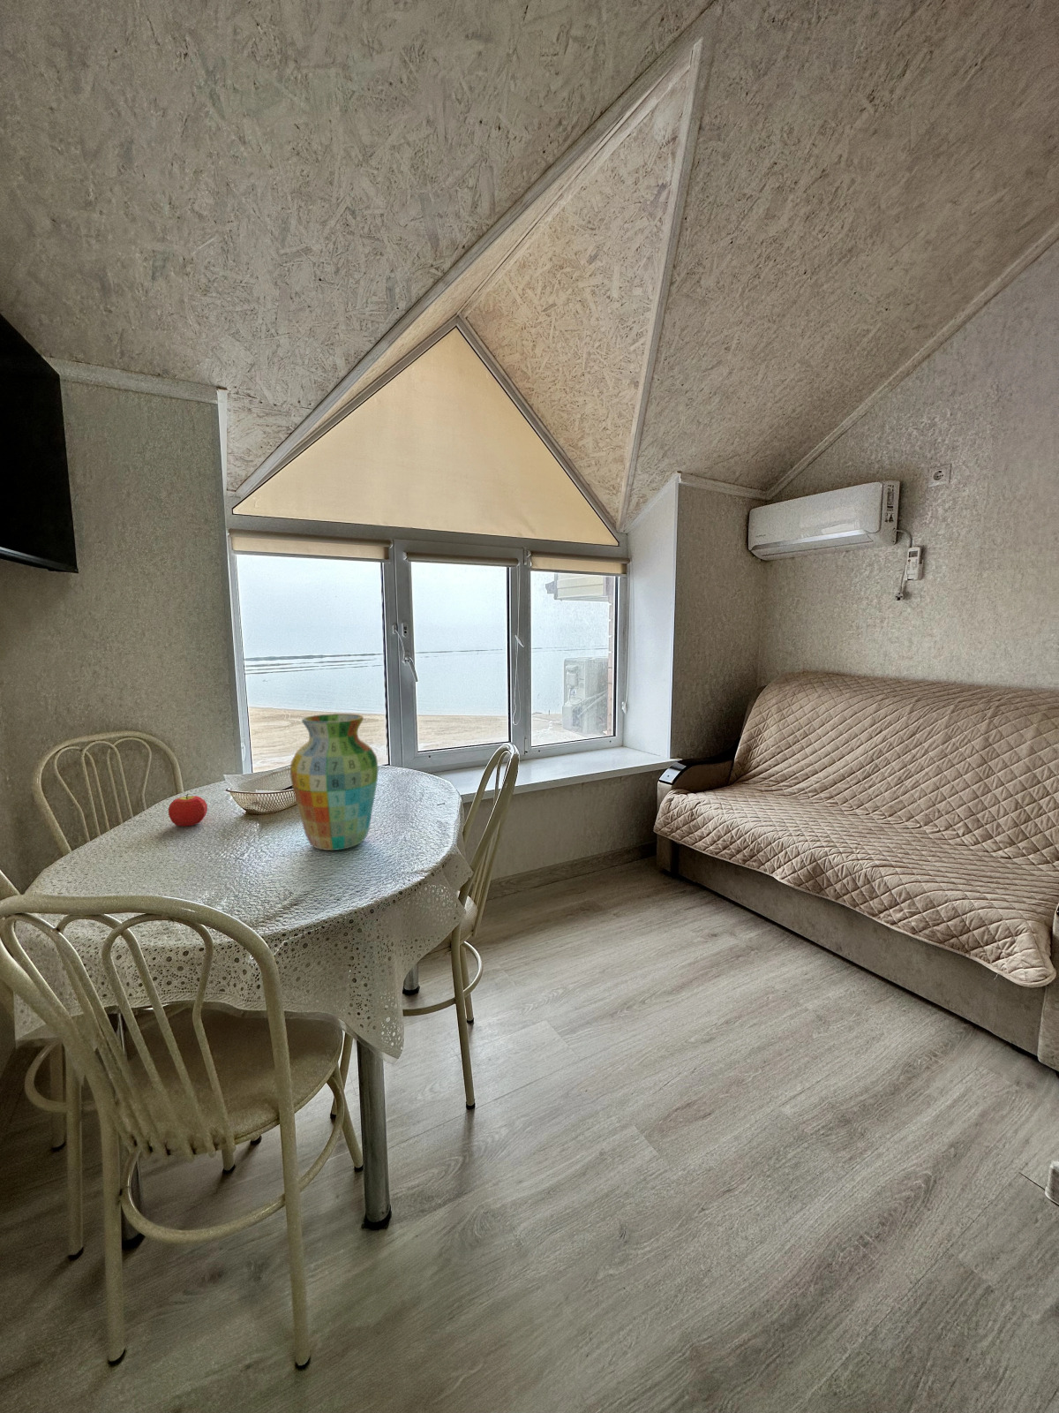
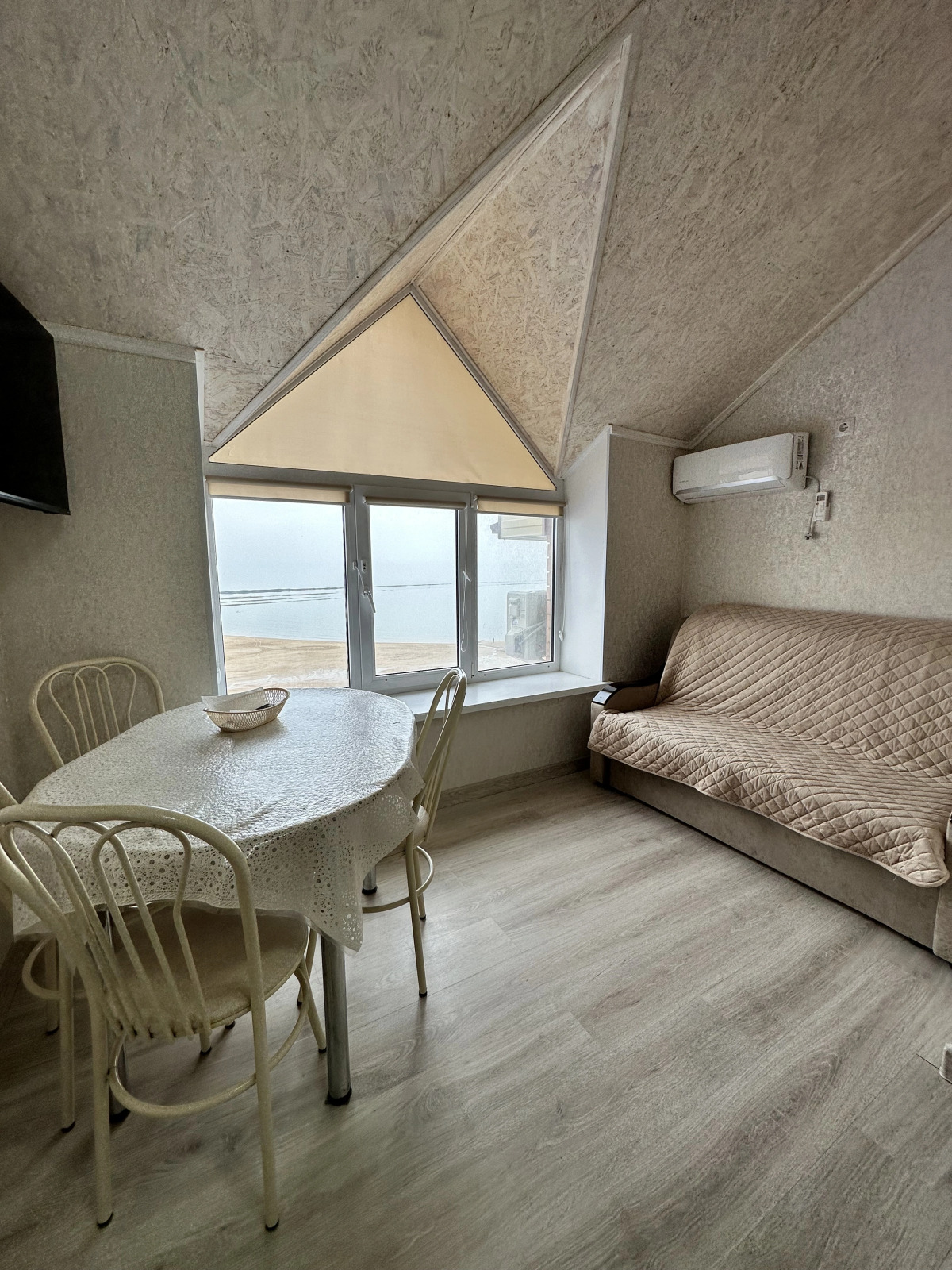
- vase (335, 781)
- fruit (187, 809)
